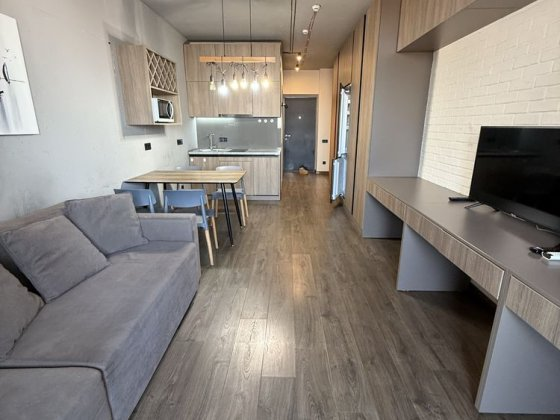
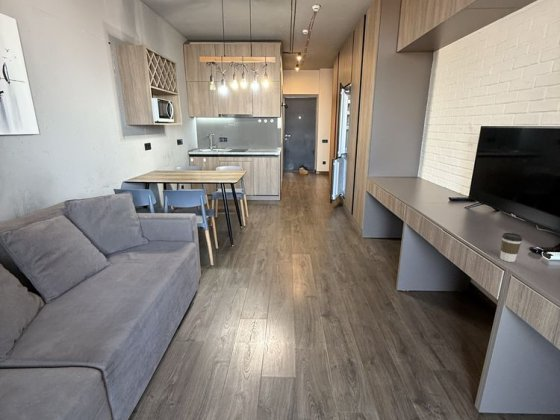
+ coffee cup (510, 247)
